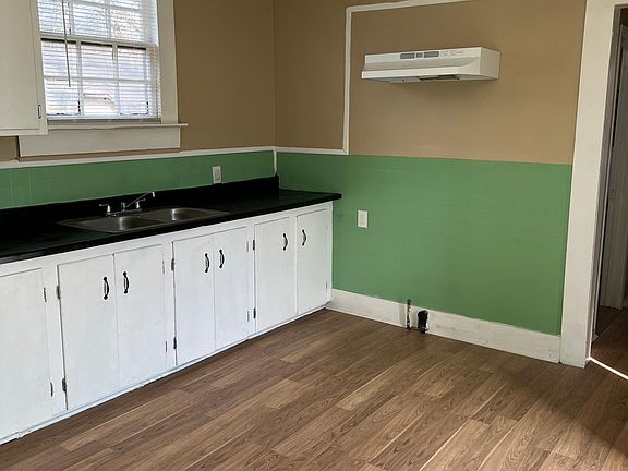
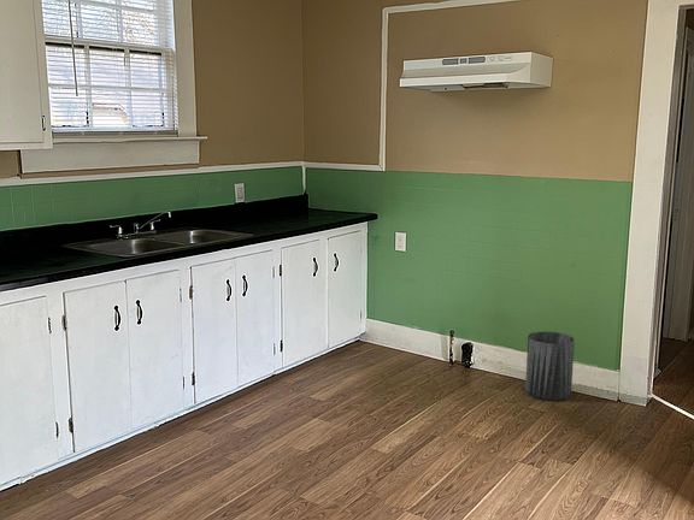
+ trash can (549, 365)
